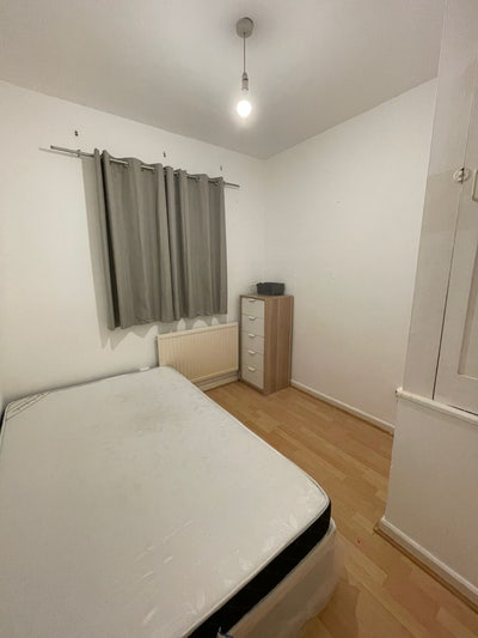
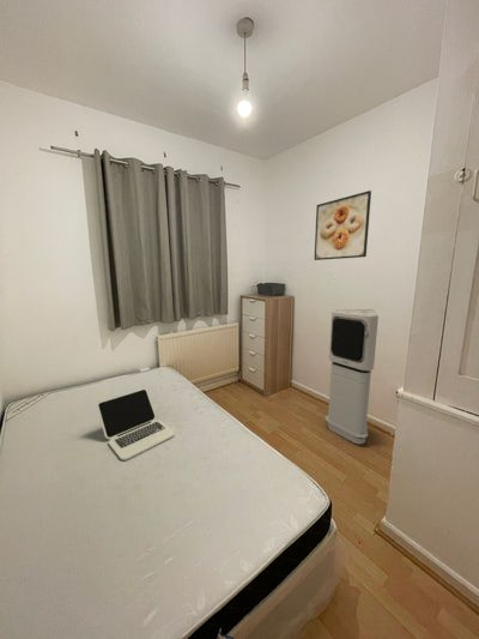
+ laptop (135, 418)
+ air purifier (356, 372)
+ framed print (339, 229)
